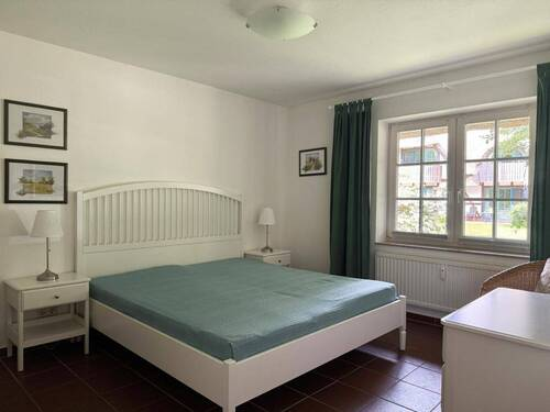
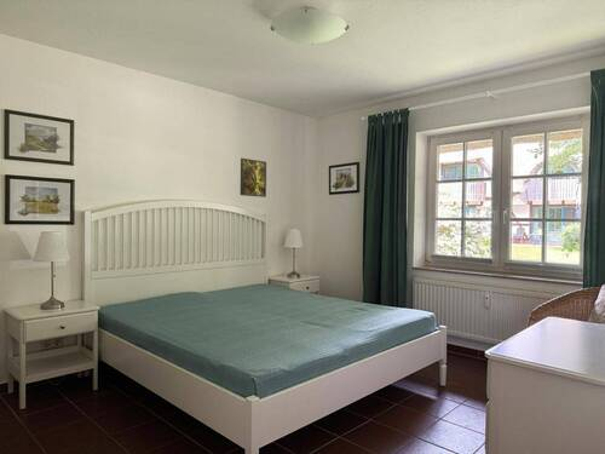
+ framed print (253, 178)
